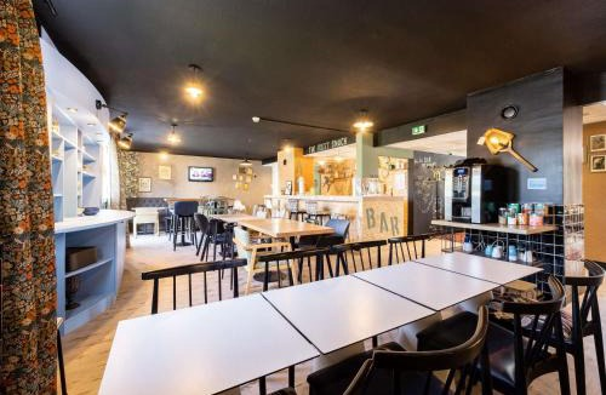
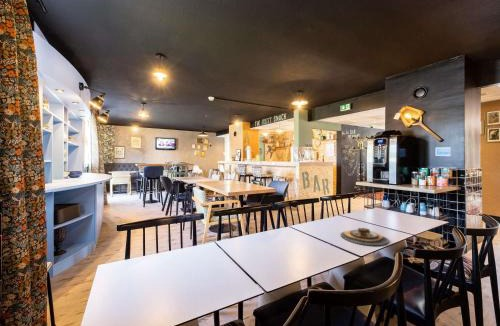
+ plate (363, 232)
